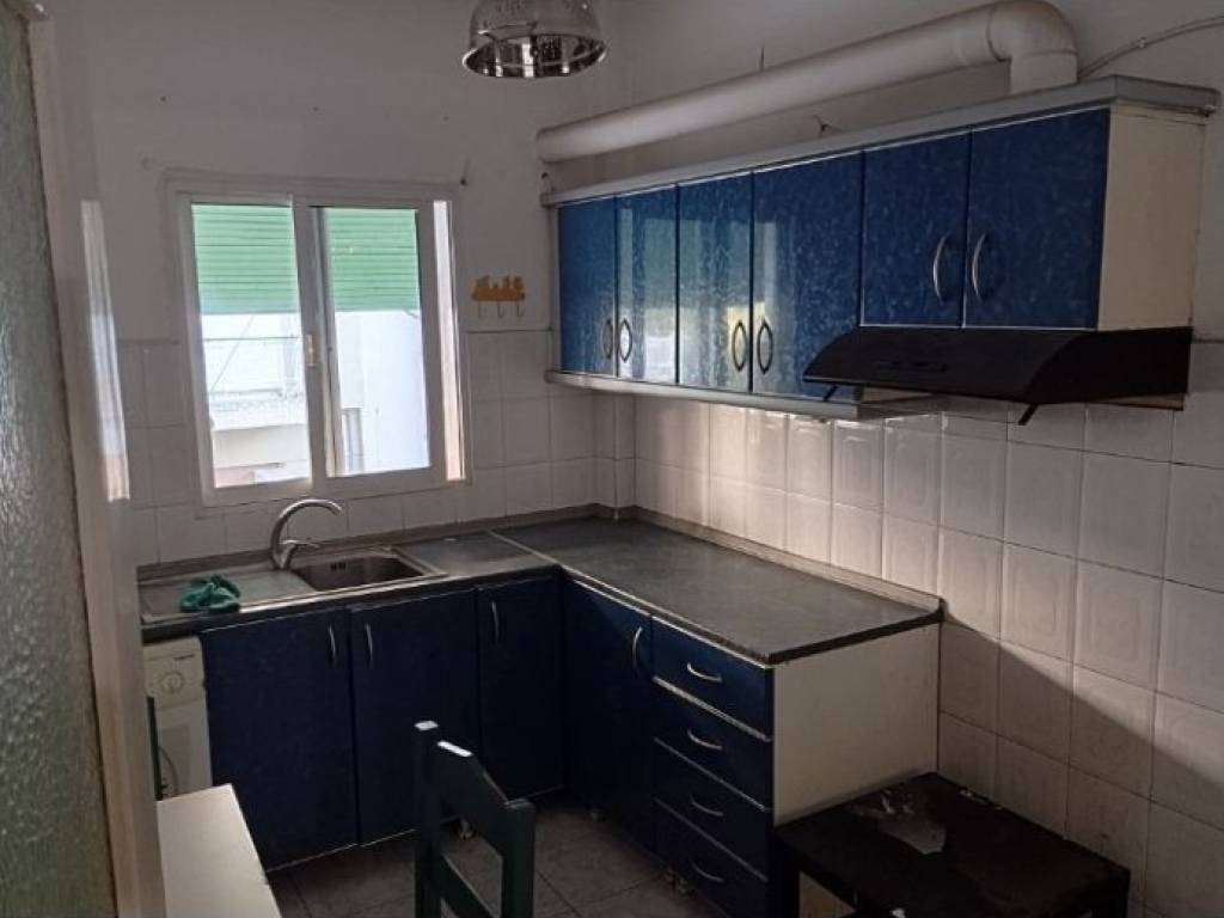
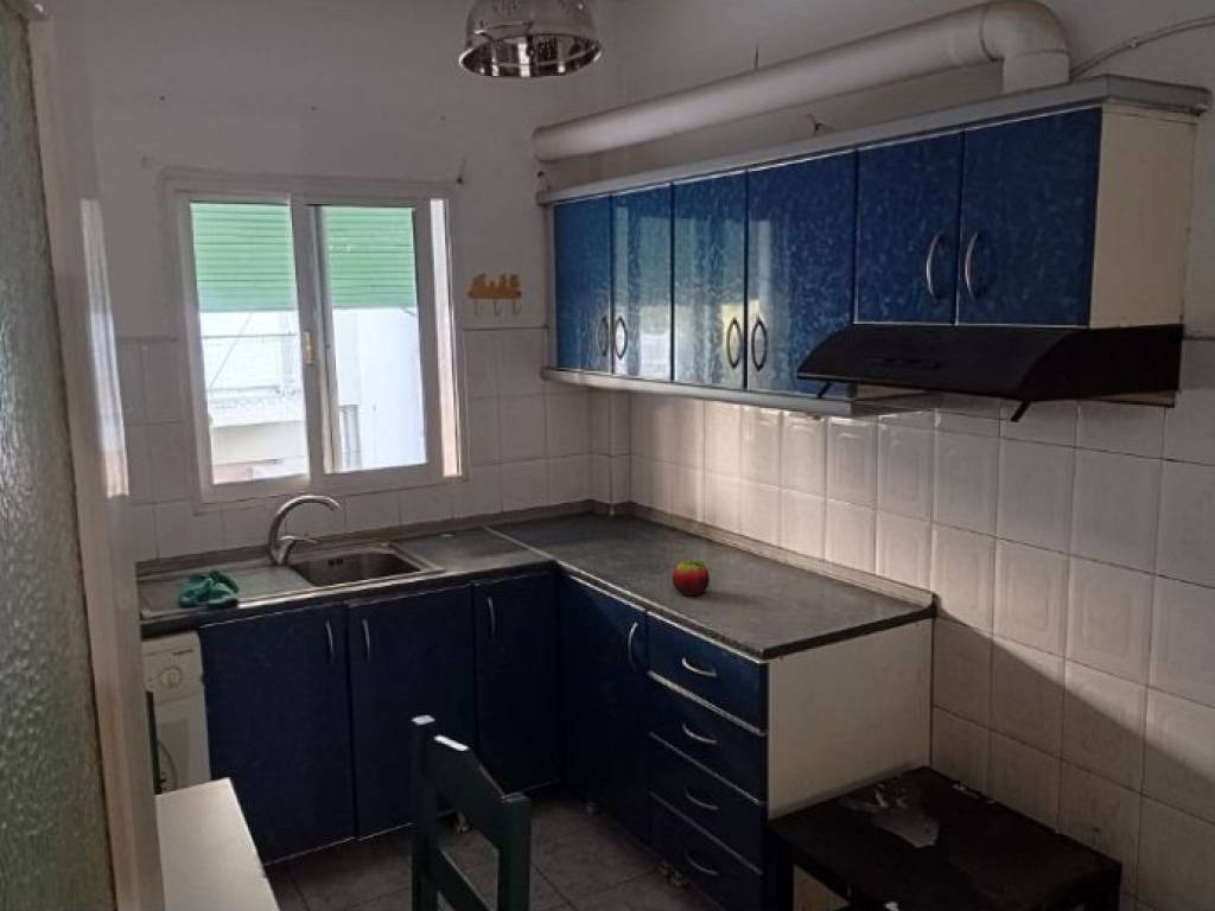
+ fruit (691, 575)
